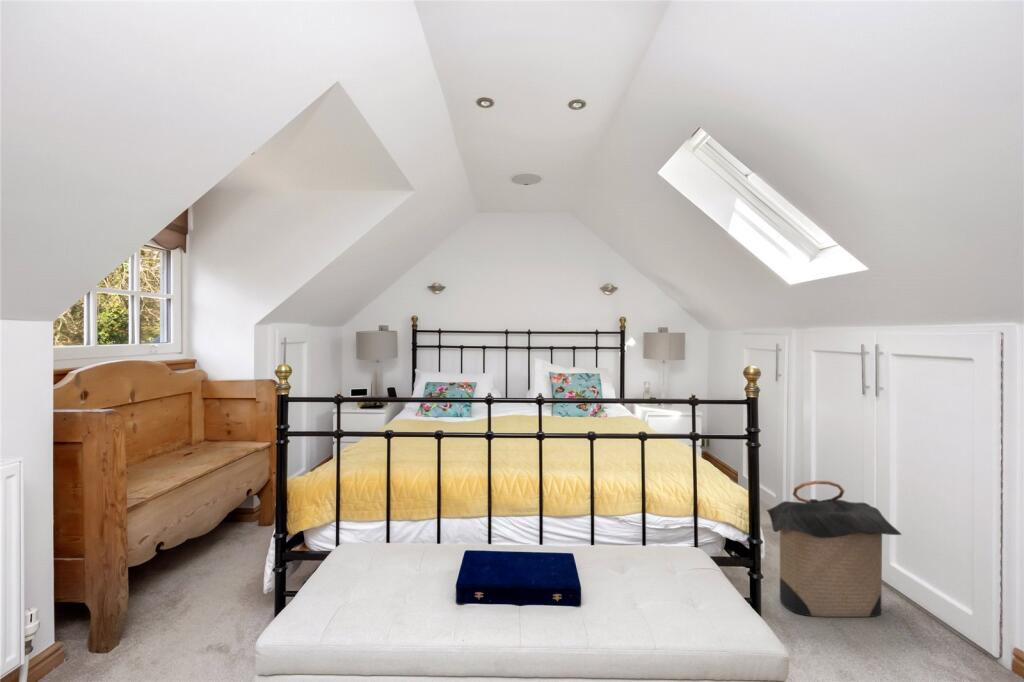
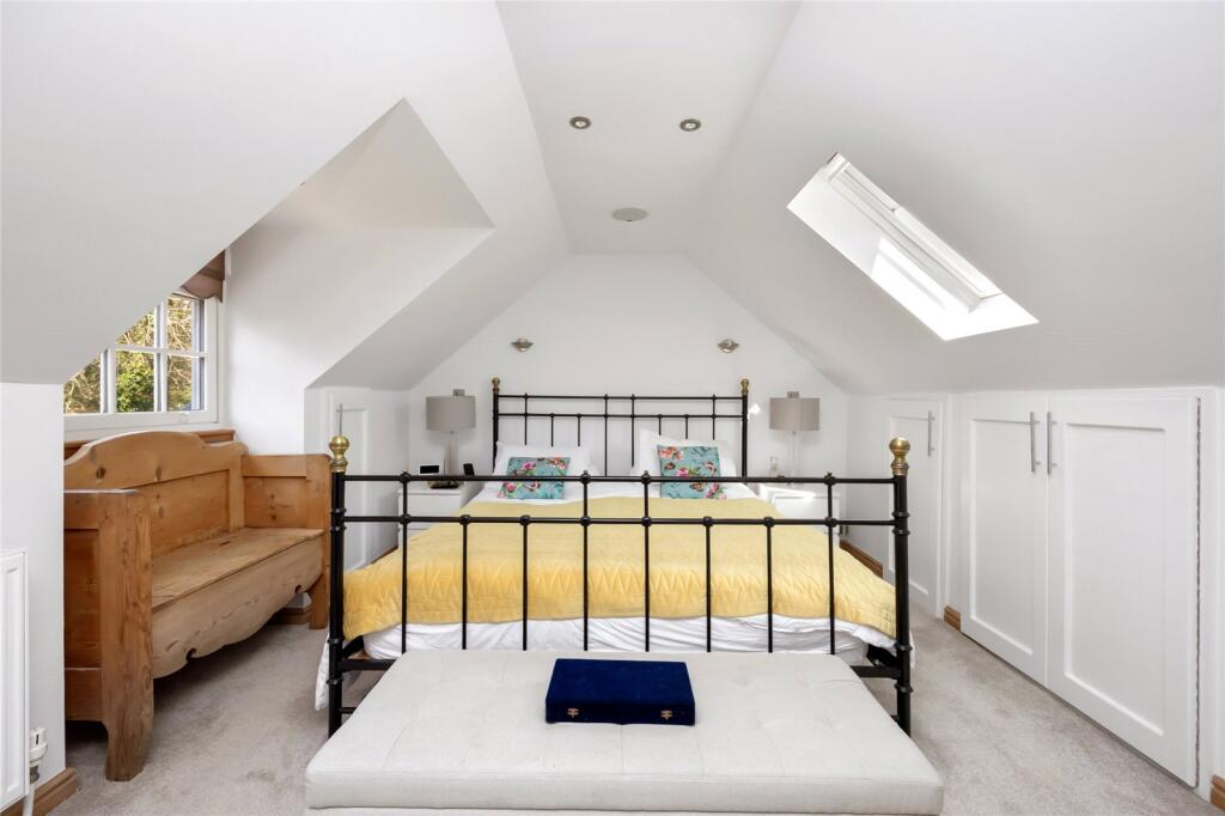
- laundry hamper (829, 540)
